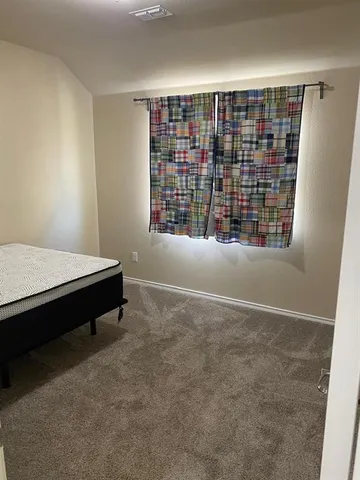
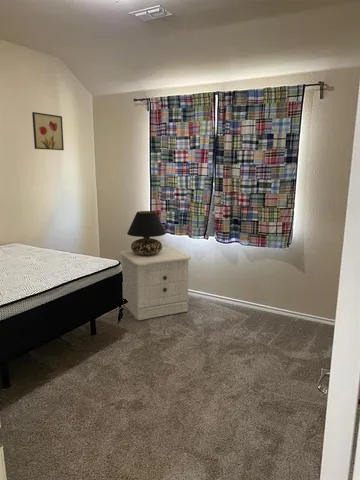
+ nightstand (155, 281)
+ wall art (48, 132)
+ table lamp (146, 233)
